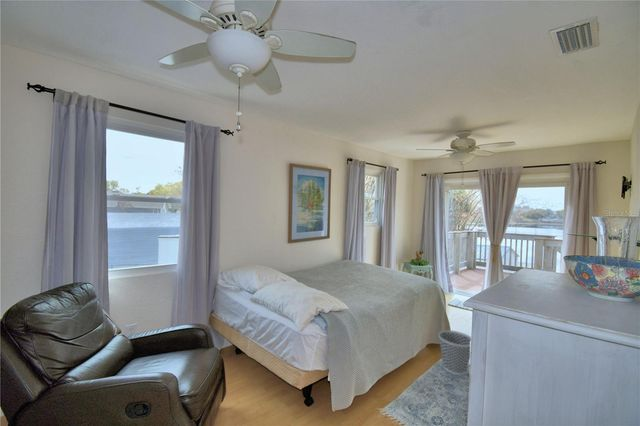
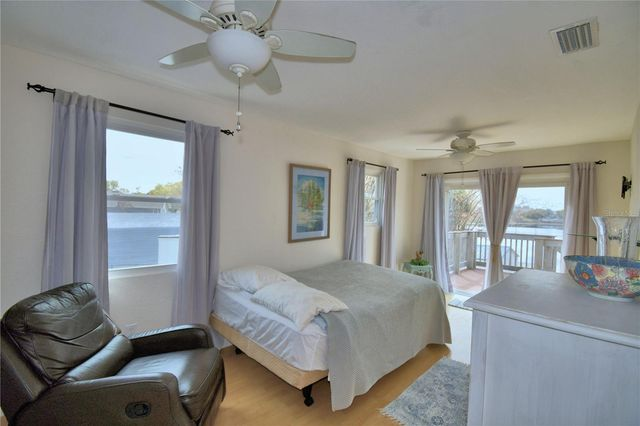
- wastebasket (455, 353)
